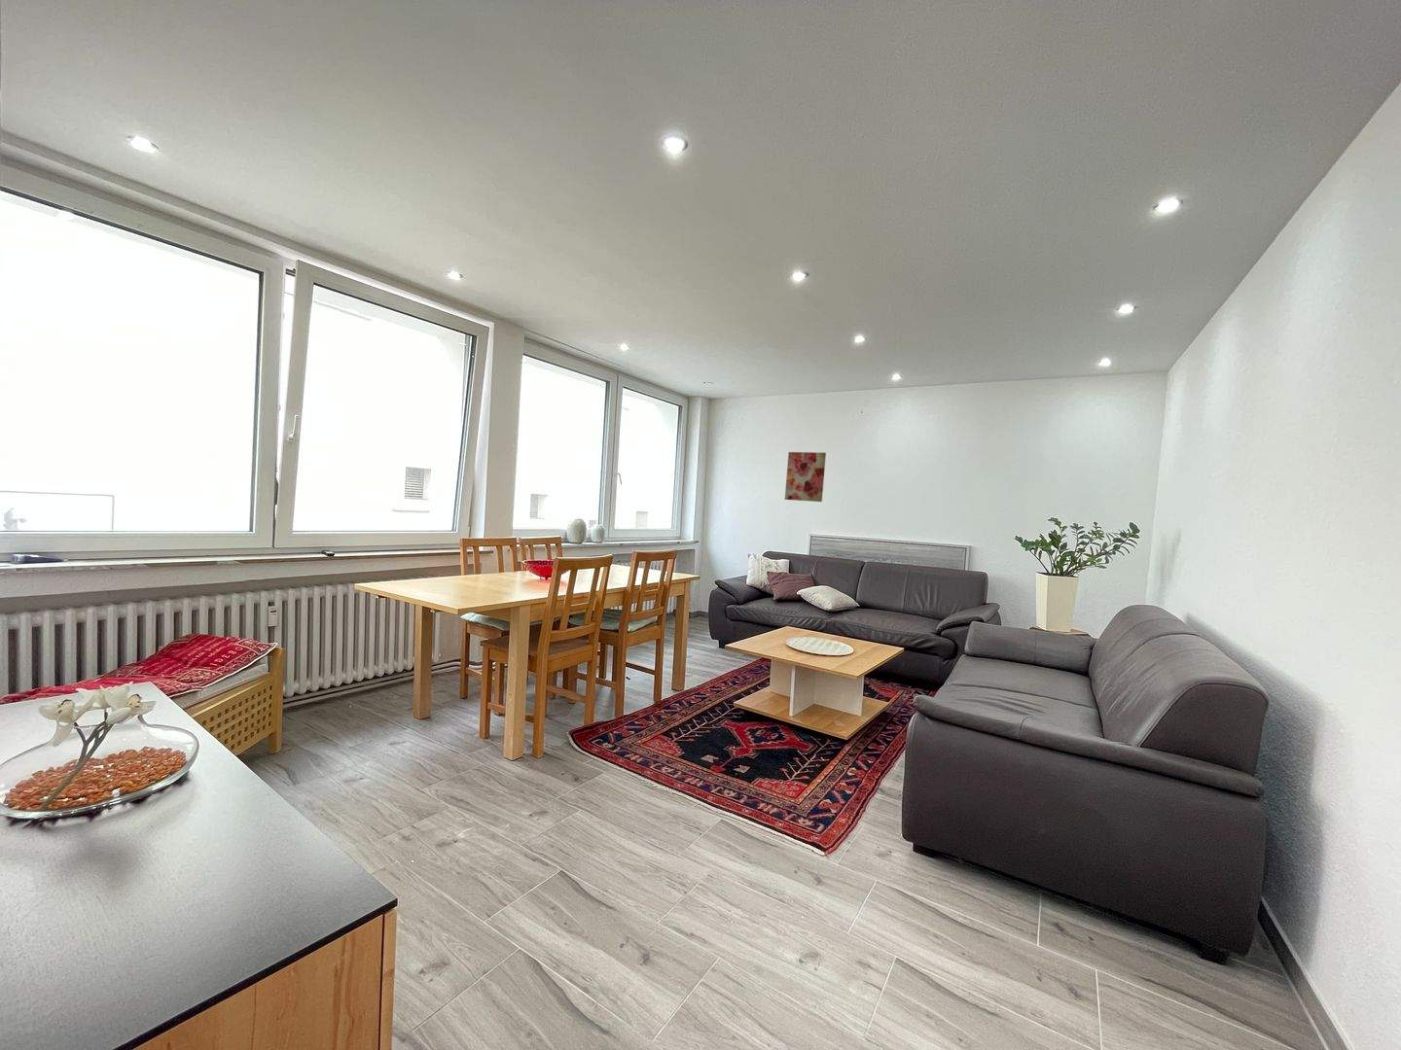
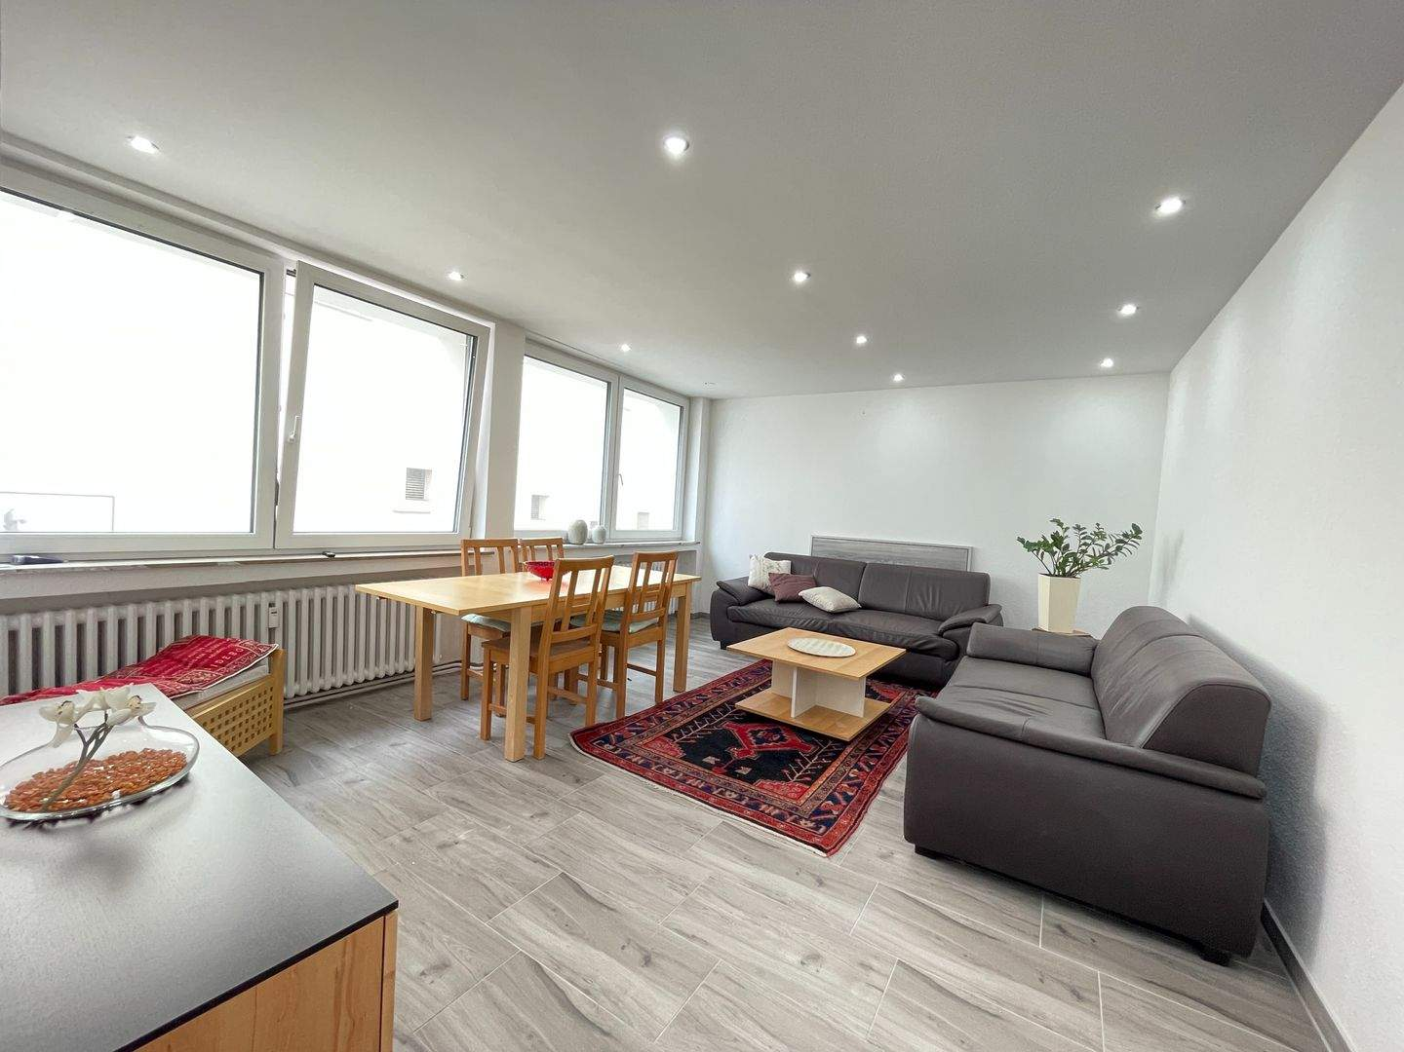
- wall art (804, 476)
